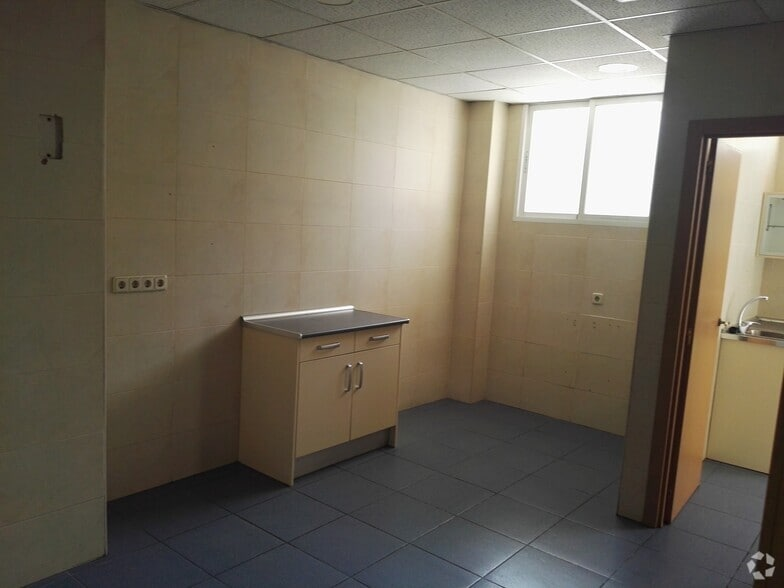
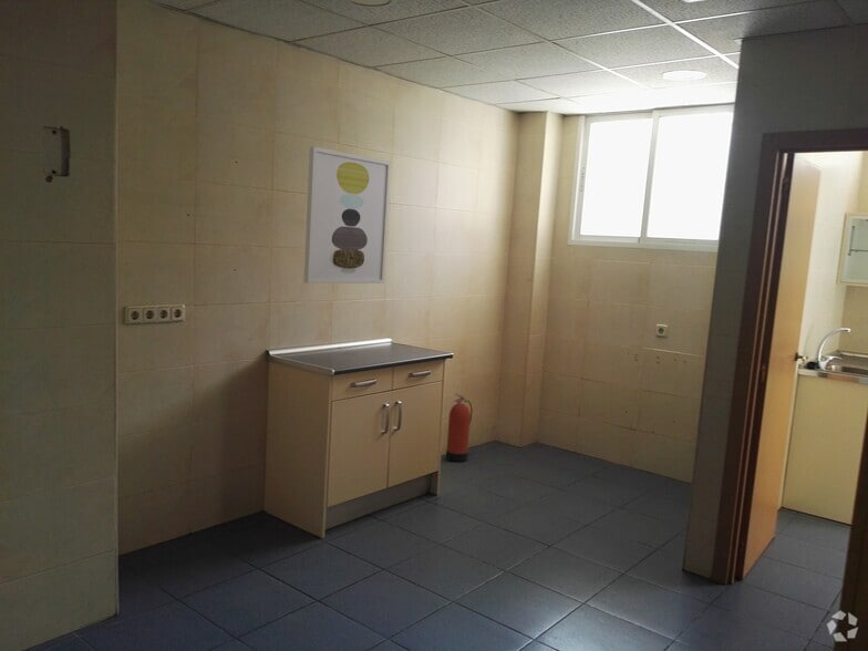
+ fire extinguisher (462, 424)
+ wall art (350, 219)
